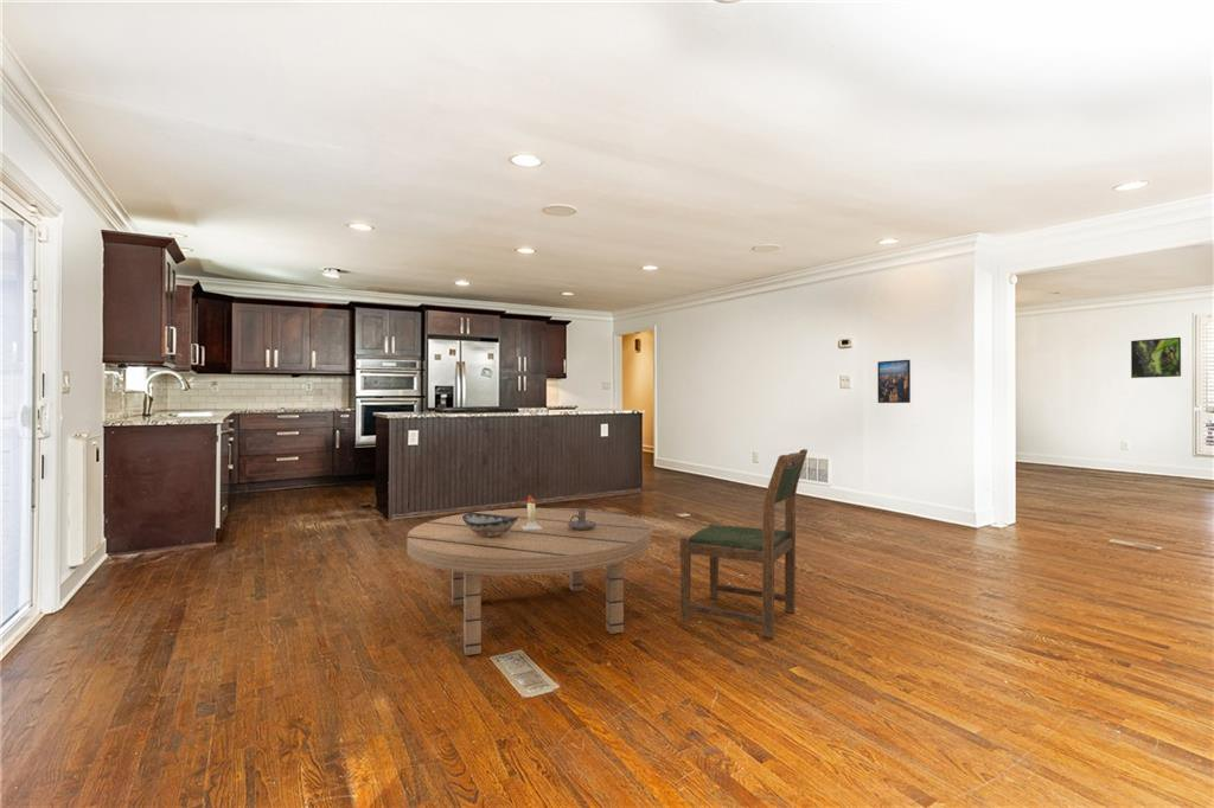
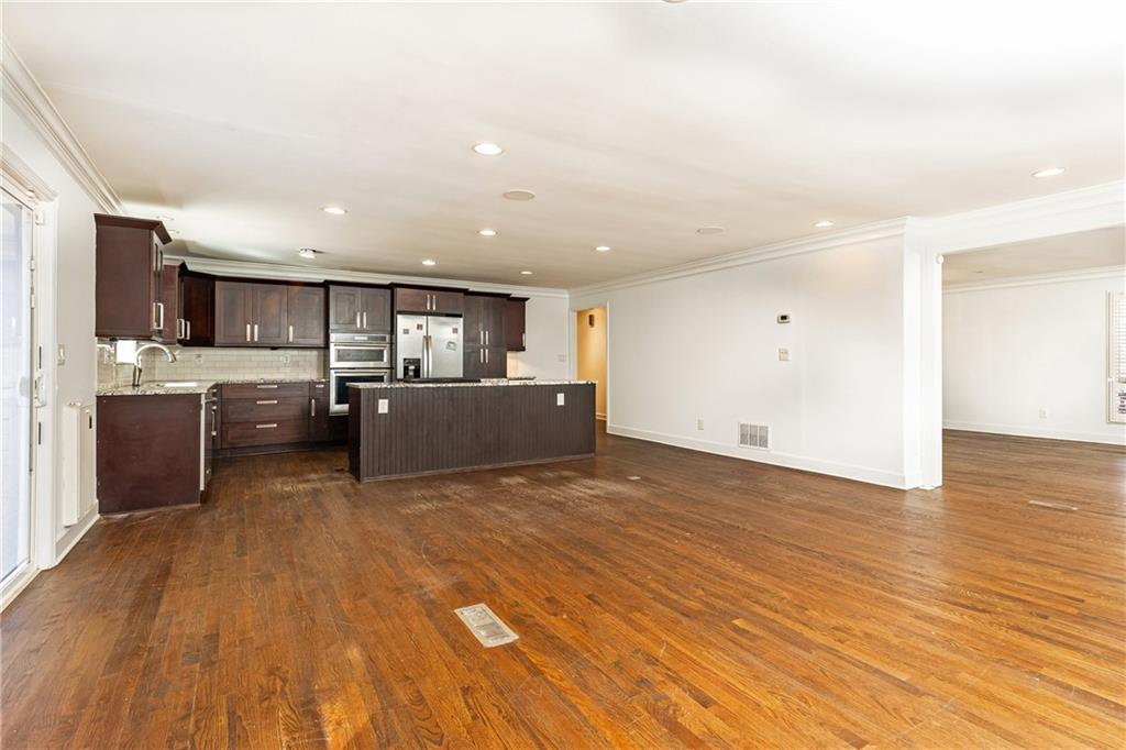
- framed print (1155, 358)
- dining chair (745, 533)
- candle holder (580, 518)
- dining table (531, 554)
- decorative bowl (490, 524)
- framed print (893, 381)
